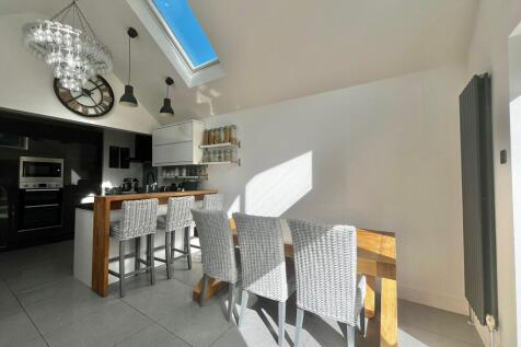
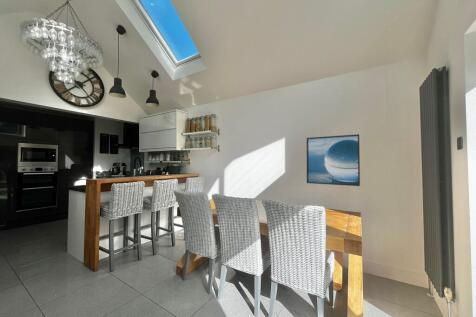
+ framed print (331, 160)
